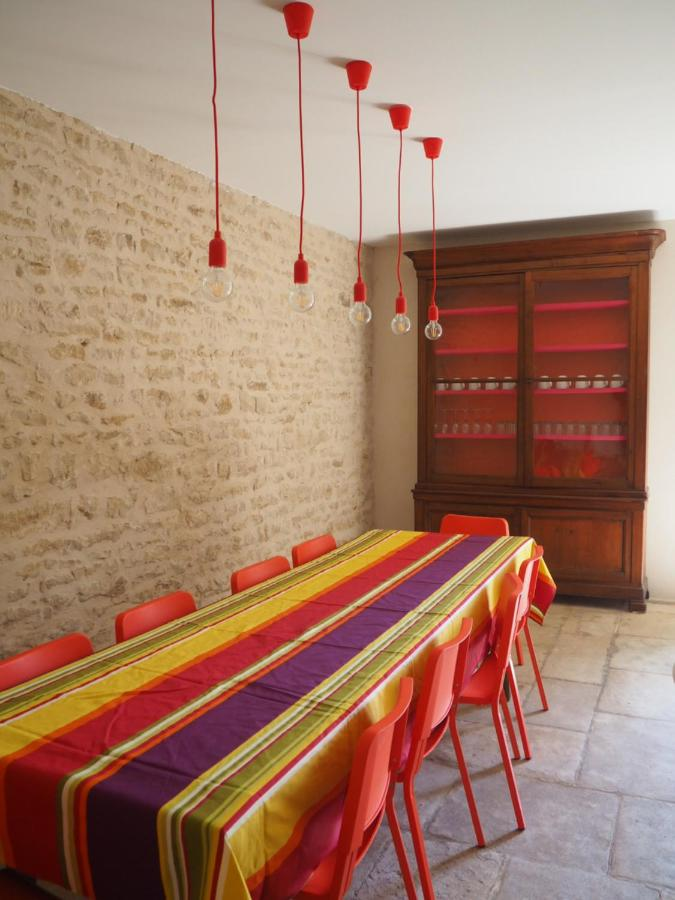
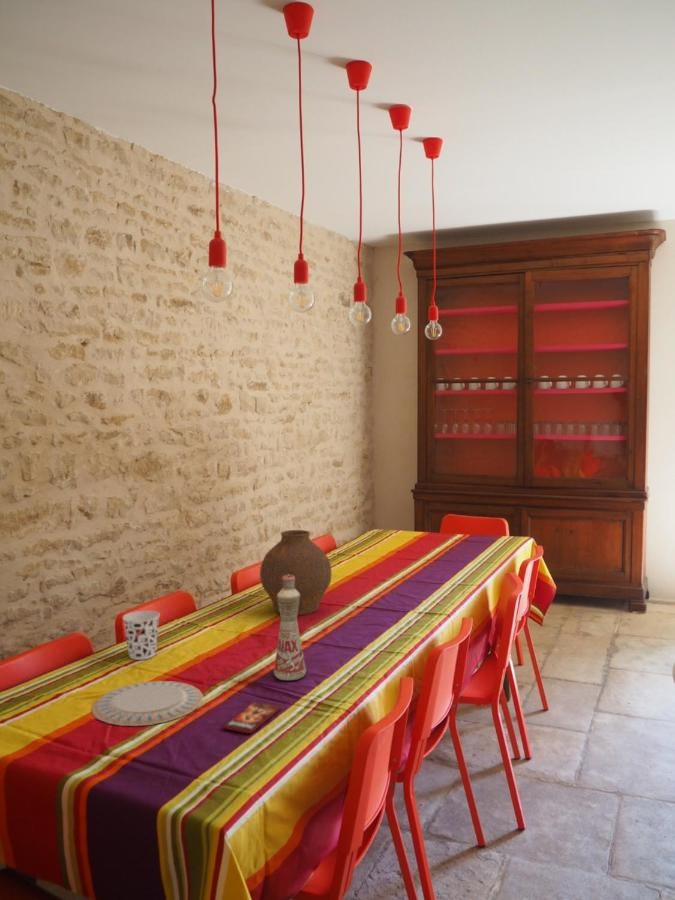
+ chinaware (148, 699)
+ vase (295, 571)
+ smartphone (252, 717)
+ cup (141, 635)
+ bottle (289, 625)
